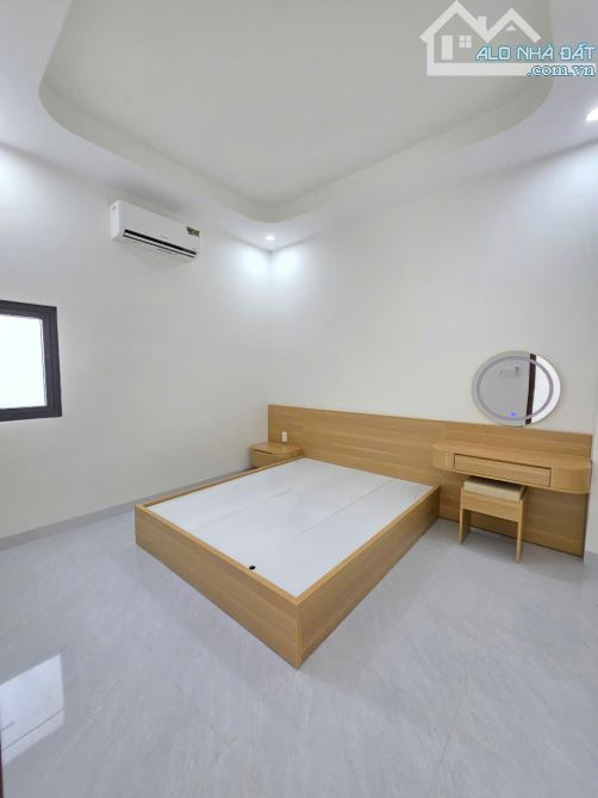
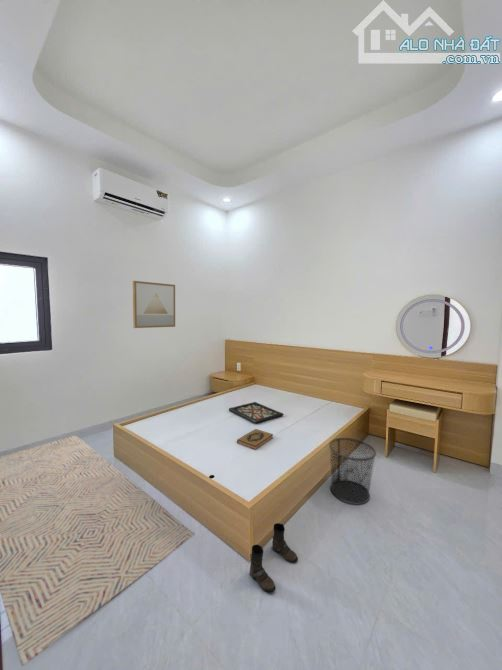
+ decorative tray (255, 411)
+ rug (48, 477)
+ wall art (155, 305)
+ waste bin (351, 469)
+ boots (276, 552)
+ hardback book (255, 438)
